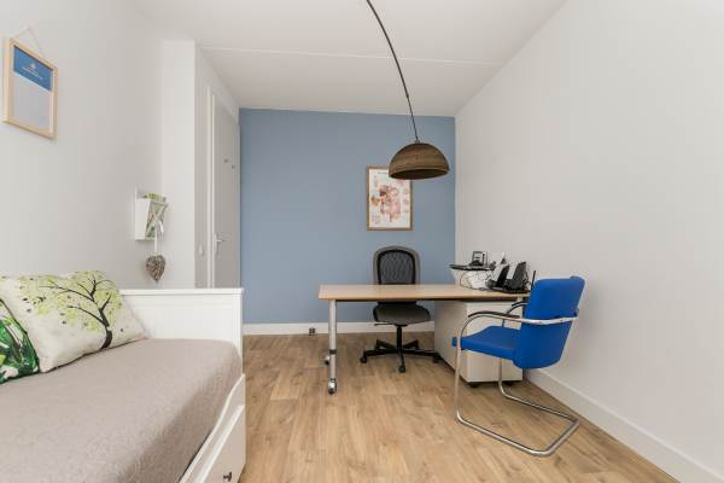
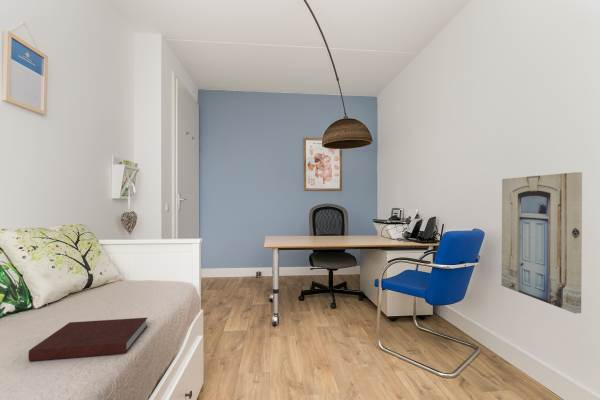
+ notebook (95, 336)
+ wall art (536, 236)
